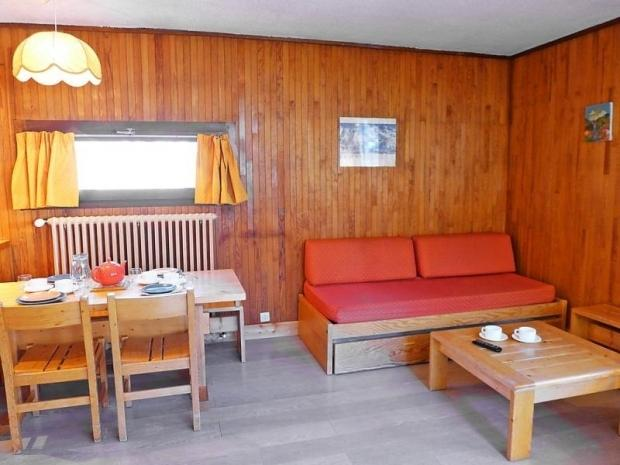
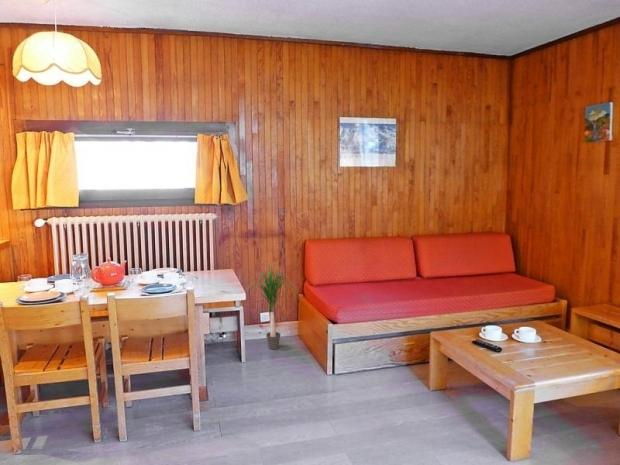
+ potted plant (271, 303)
